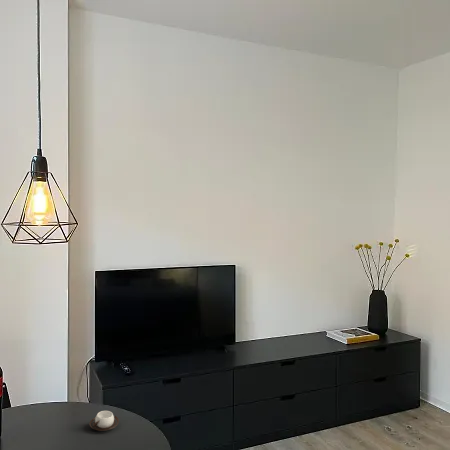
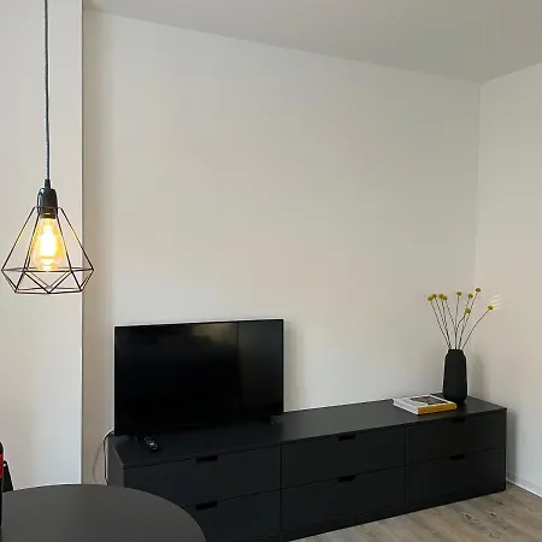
- cup (104, 420)
